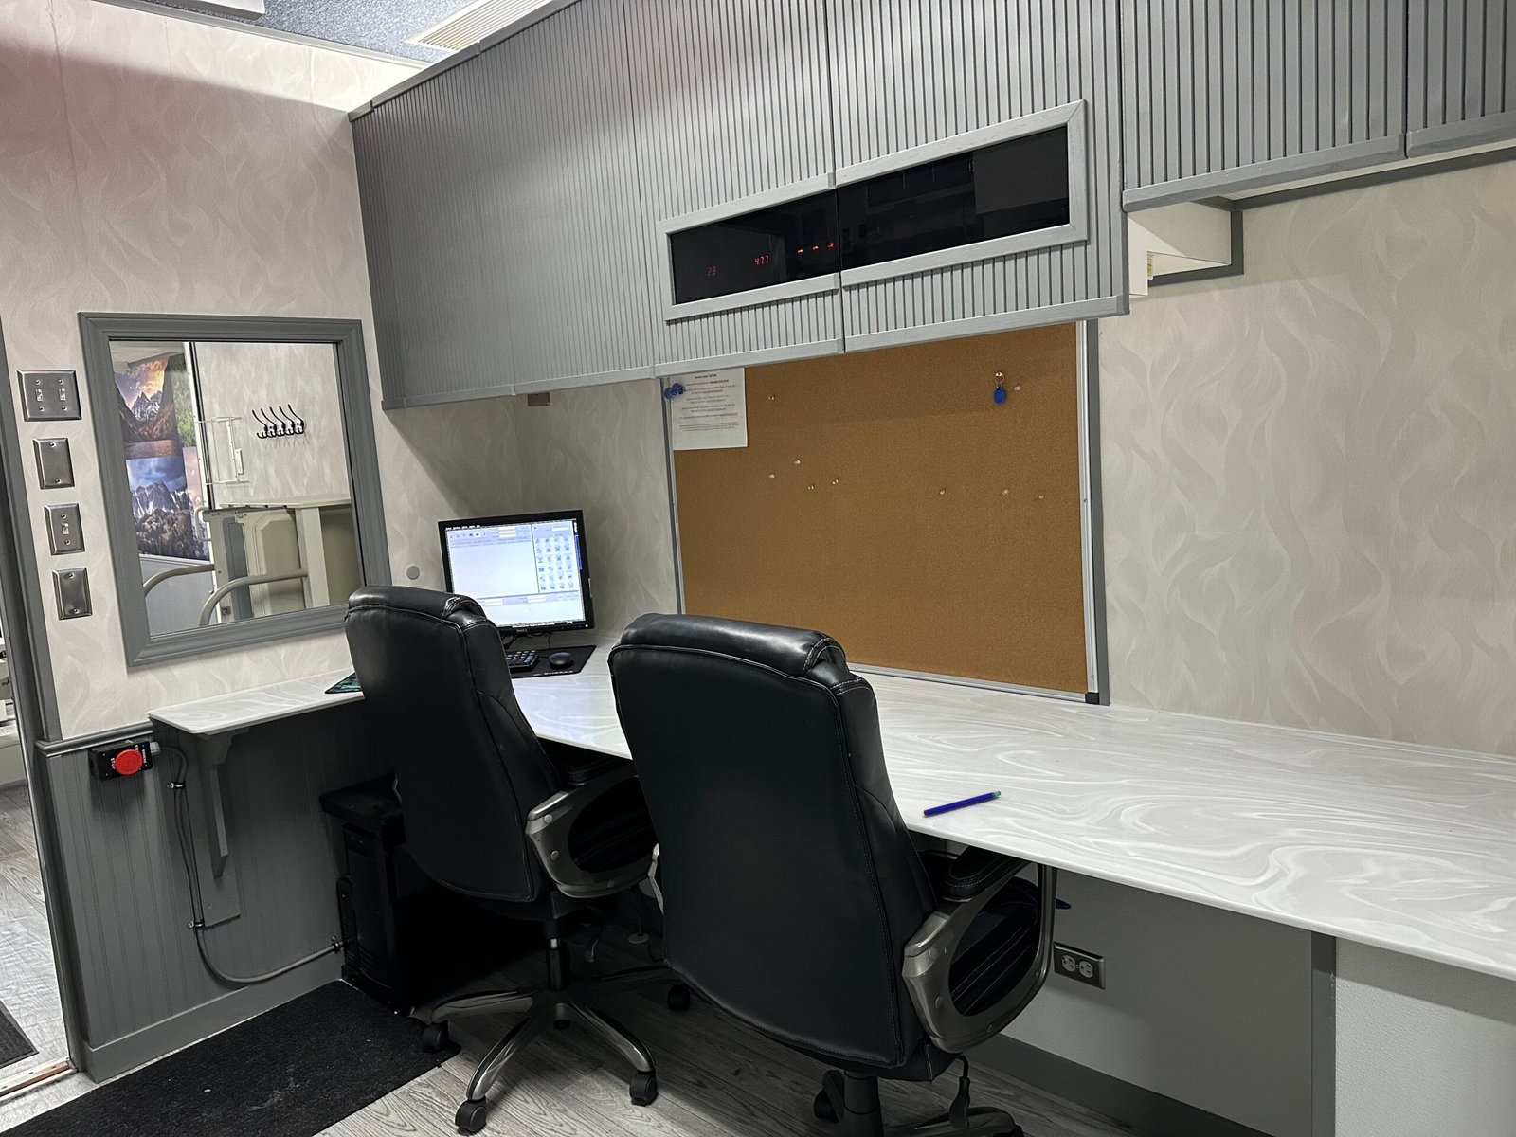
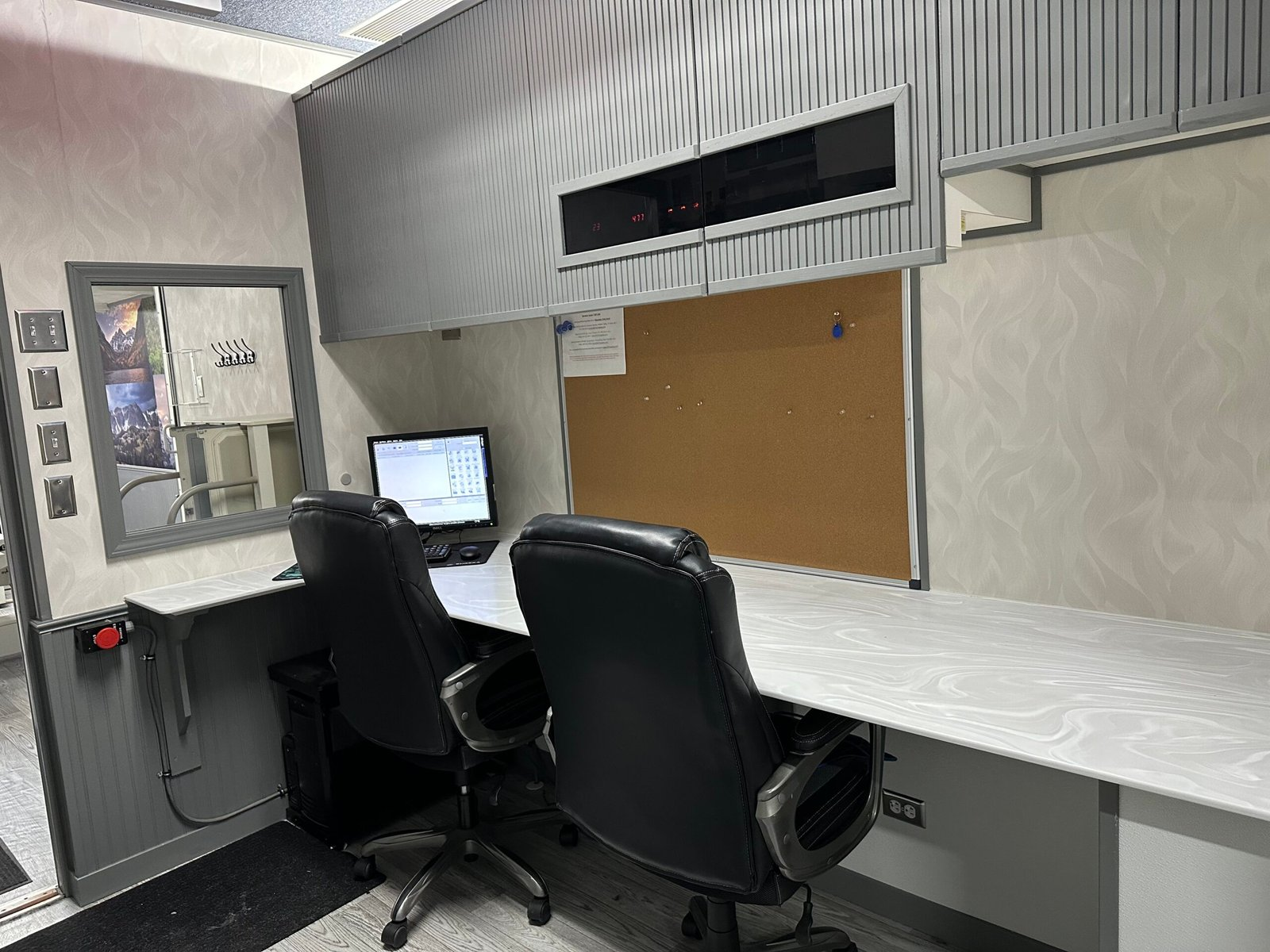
- pen (962, 803)
